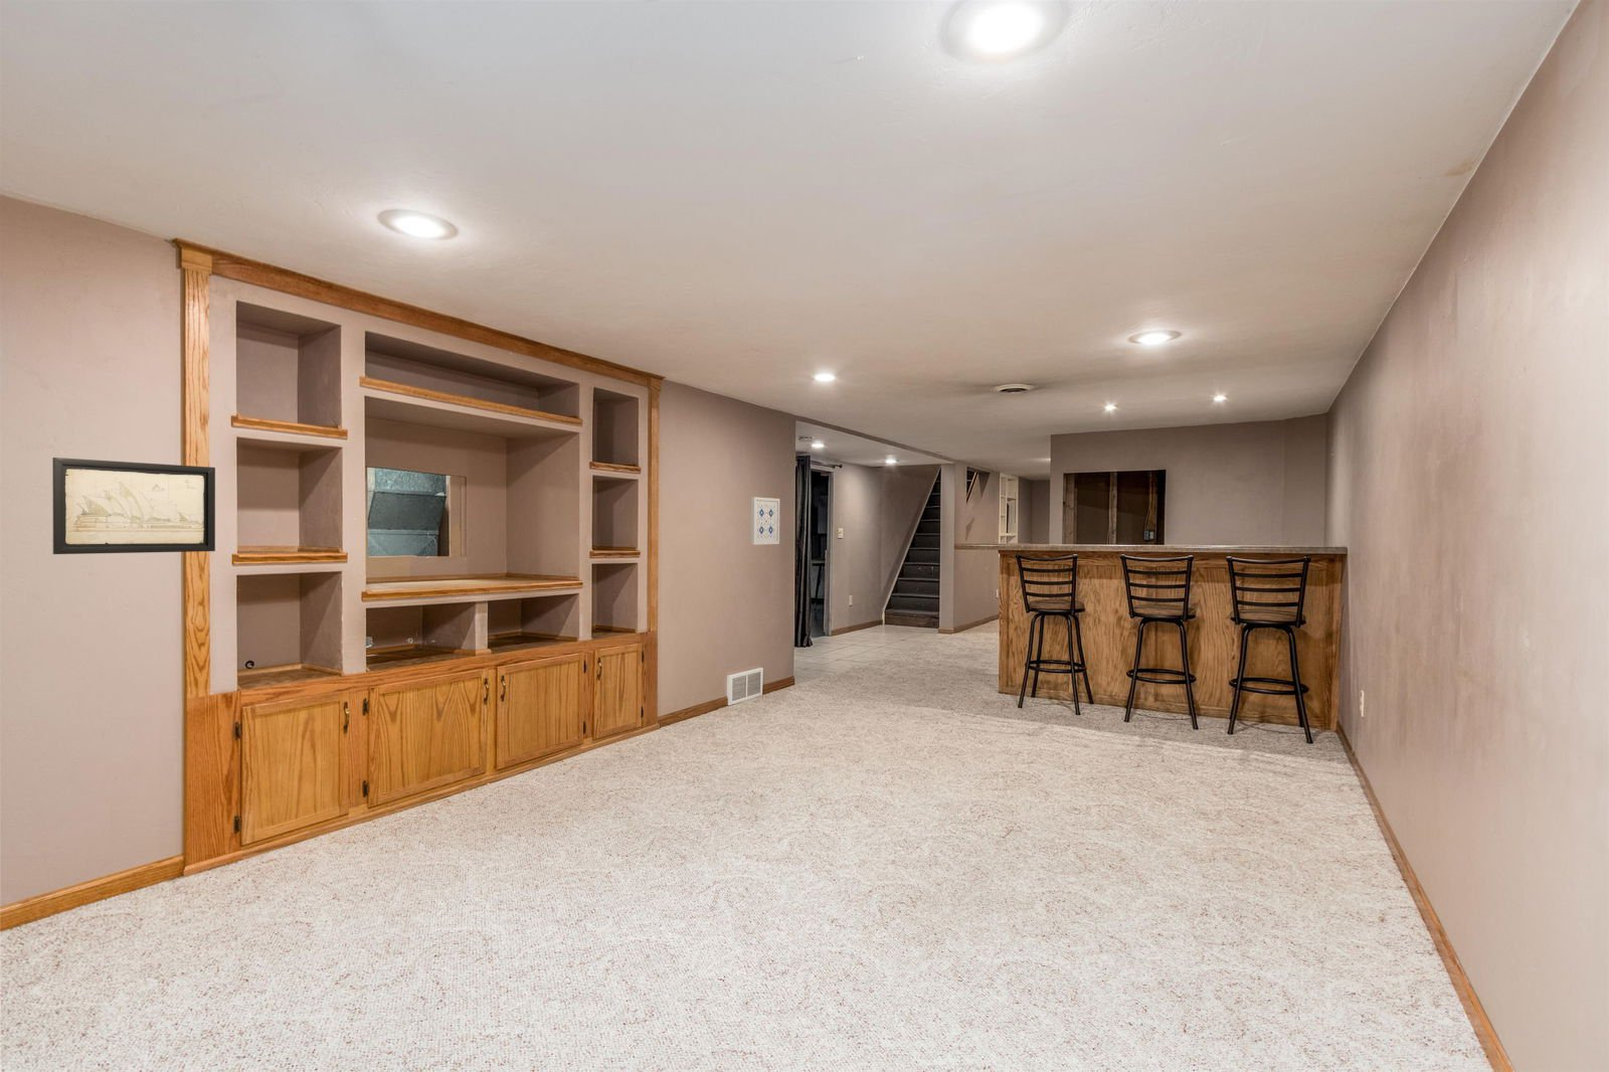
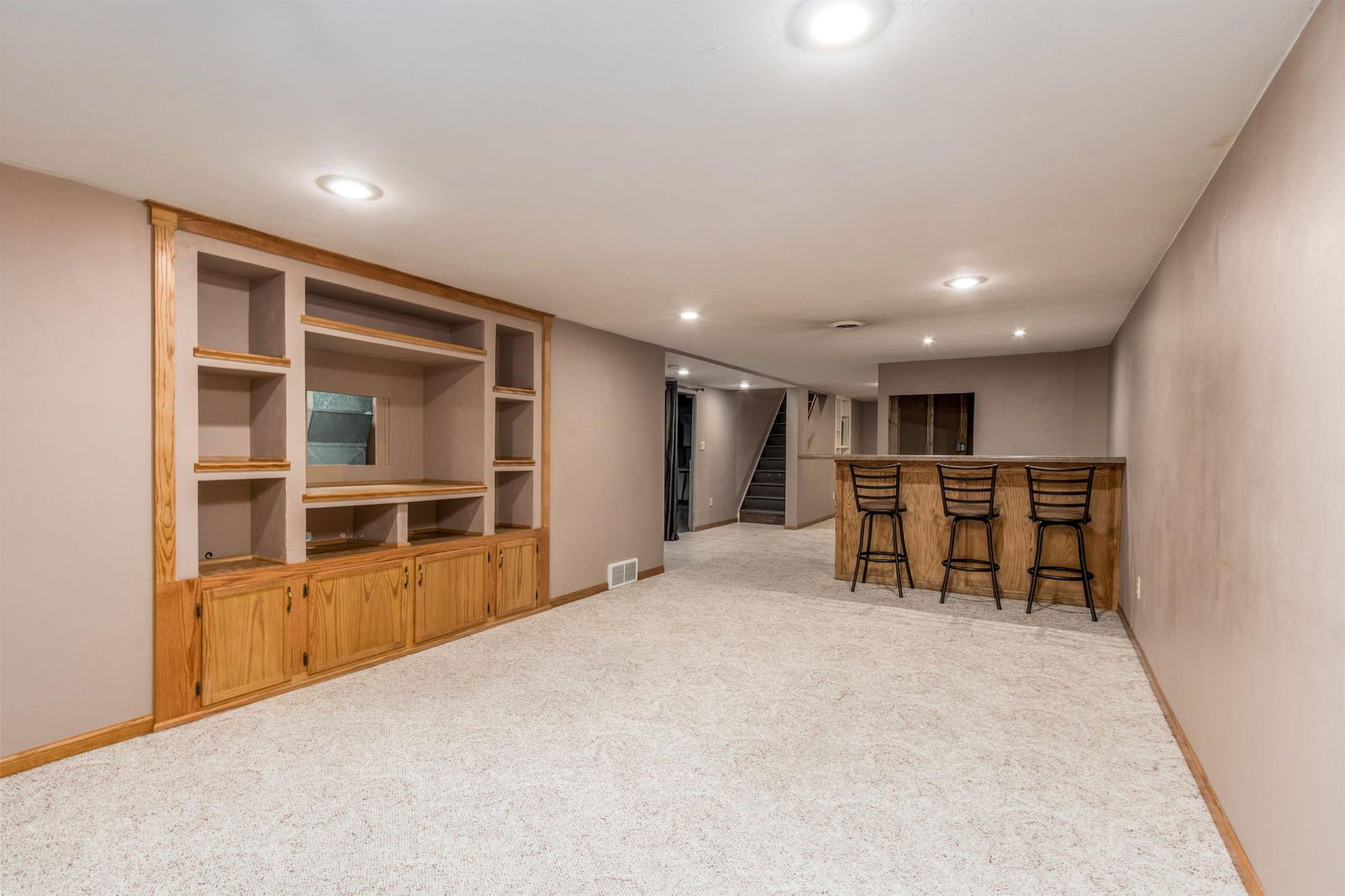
- wall art (766, 520)
- wall art (139, 507)
